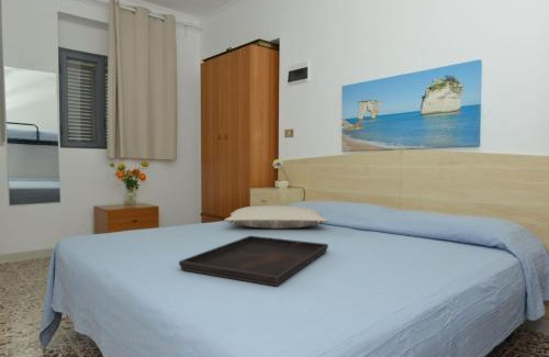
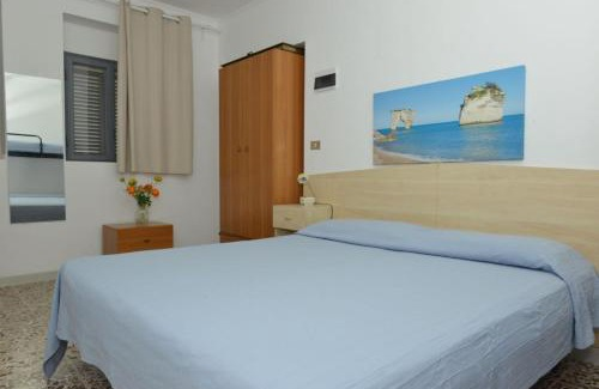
- serving tray (260, 256)
- pillow (276, 216)
